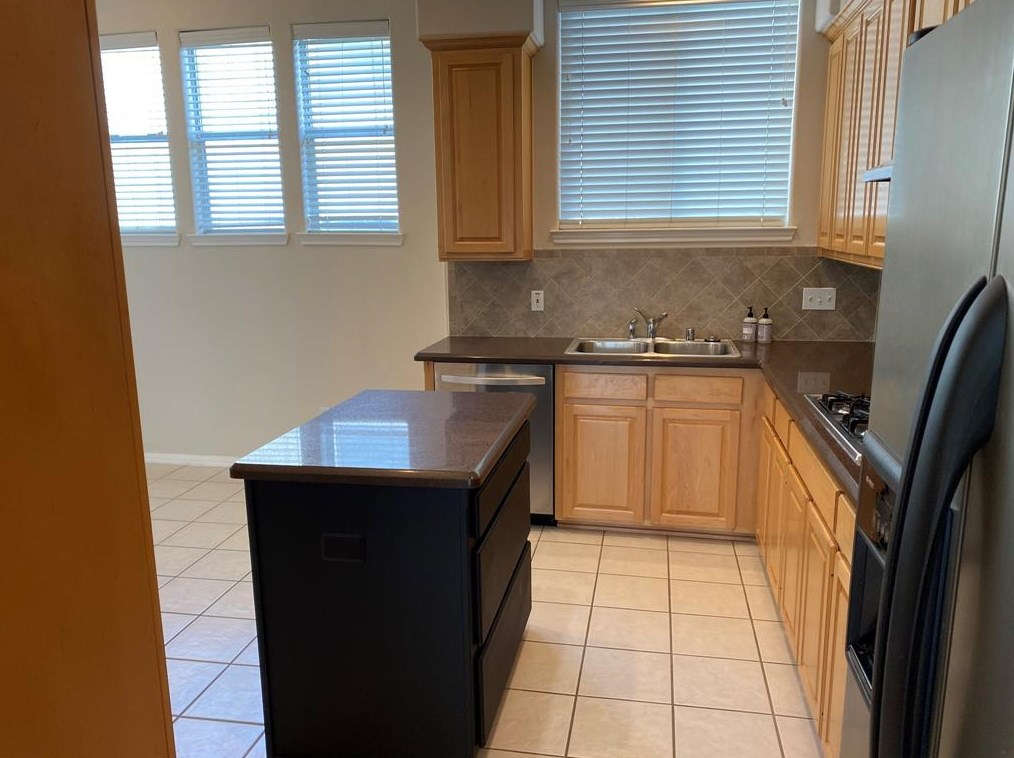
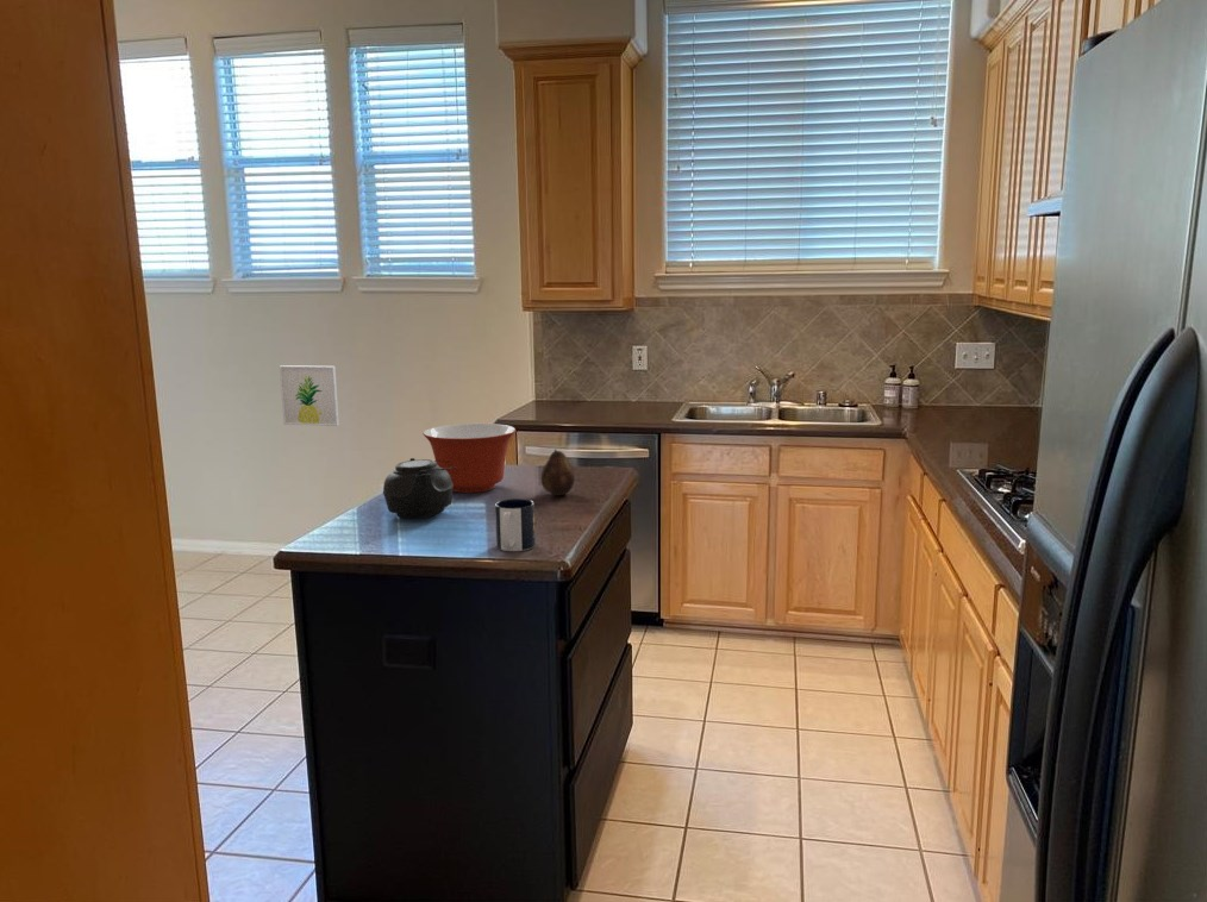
+ fruit (558, 471)
+ mug (512, 526)
+ teapot (419, 489)
+ mixing bowl (470, 458)
+ wall art (308, 395)
